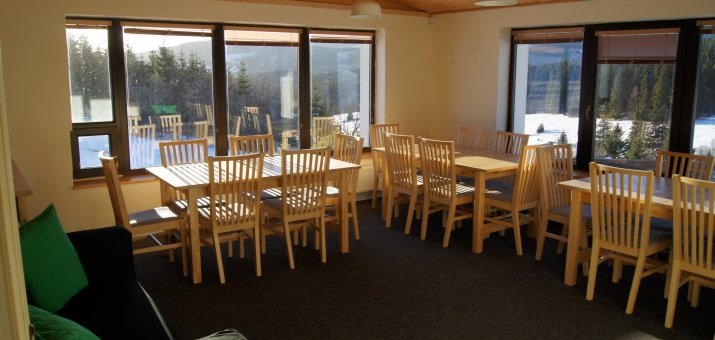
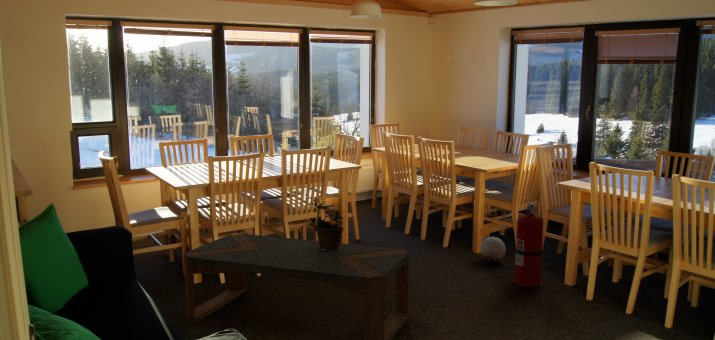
+ potted plant (330, 219)
+ ball (492, 249)
+ fire extinguisher (528, 241)
+ coffee table (300, 278)
